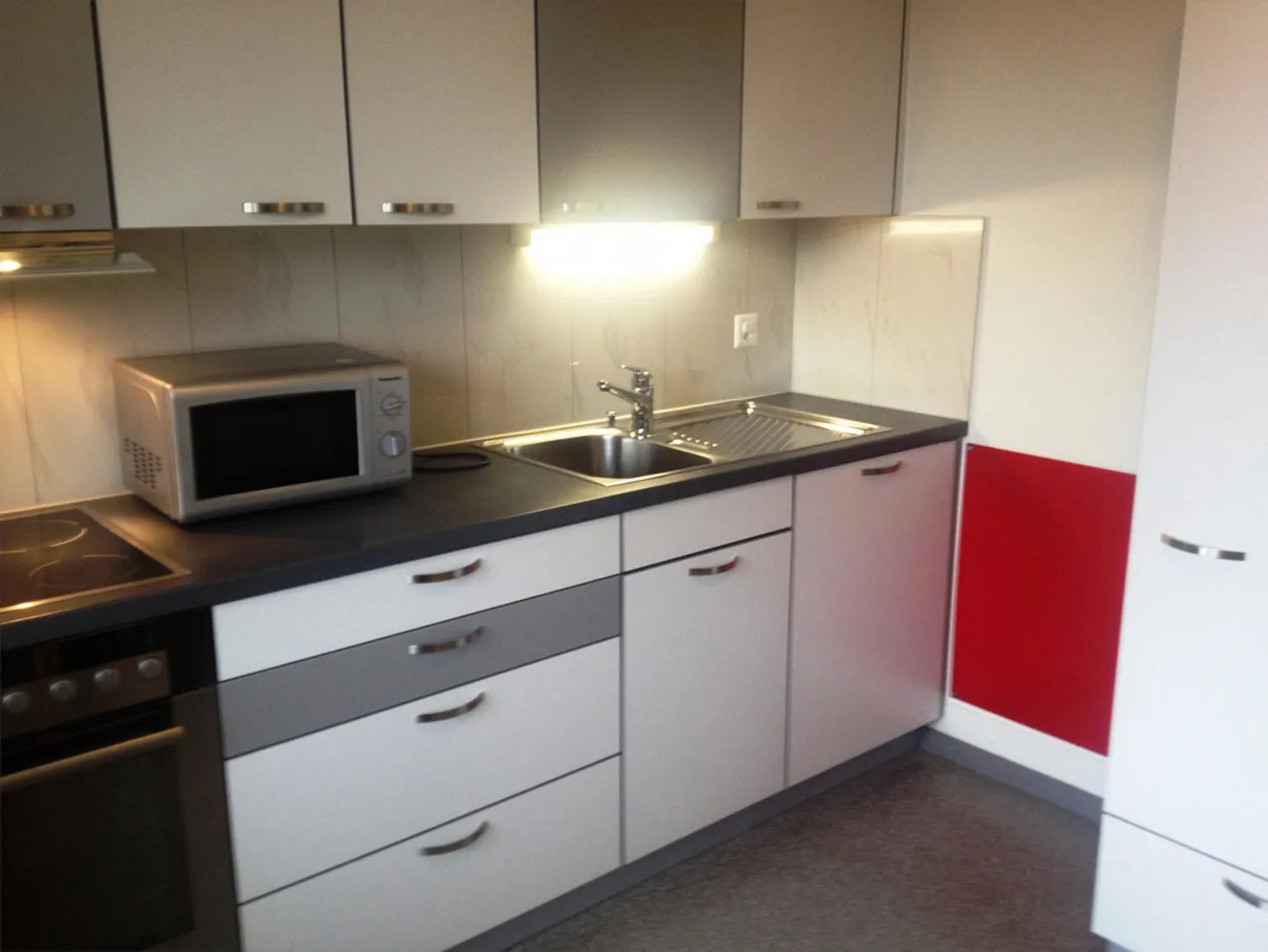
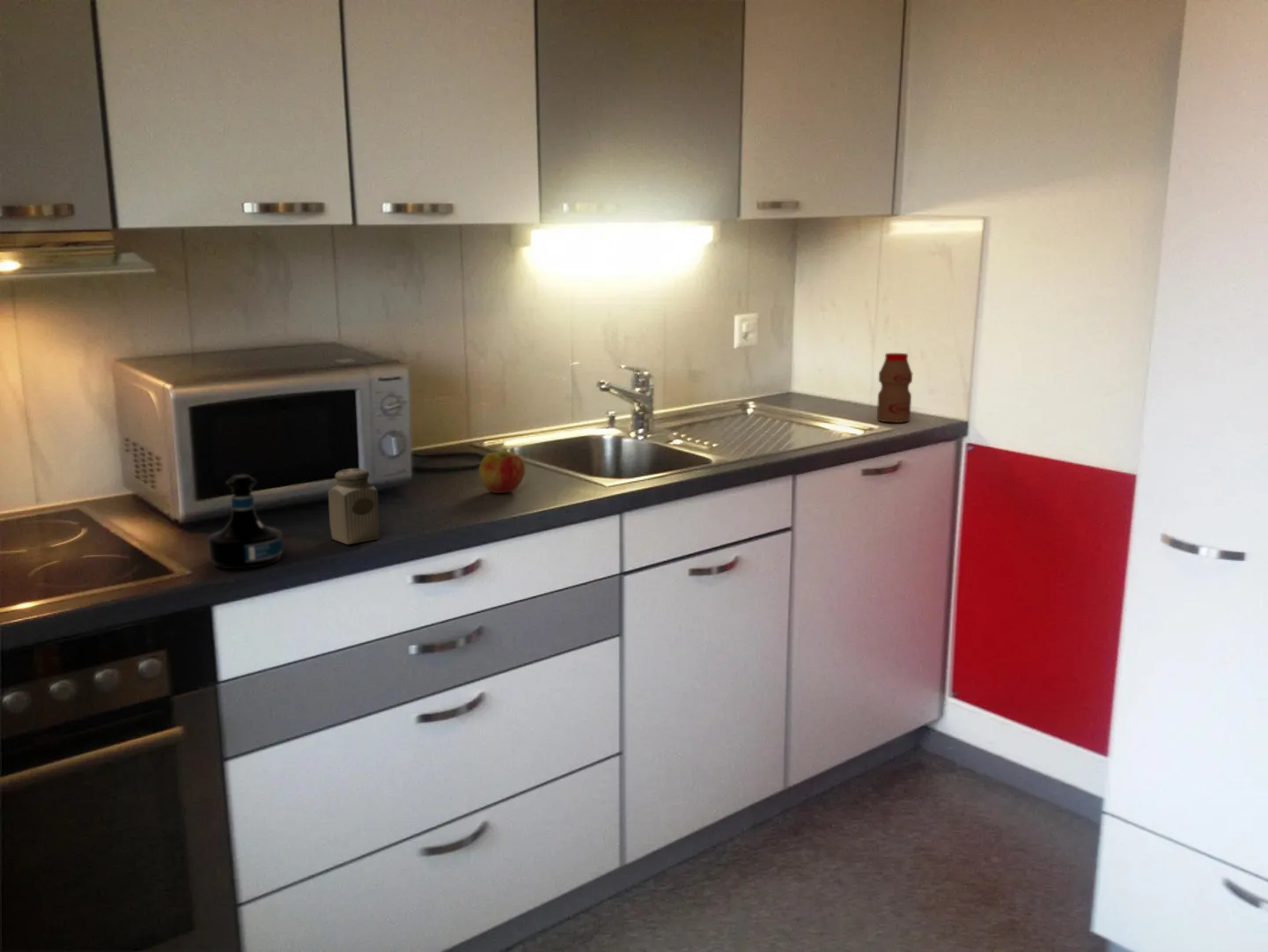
+ bottle (895, 387)
+ apple (502, 472)
+ salt shaker (353, 504)
+ tequila bottle (244, 518)
